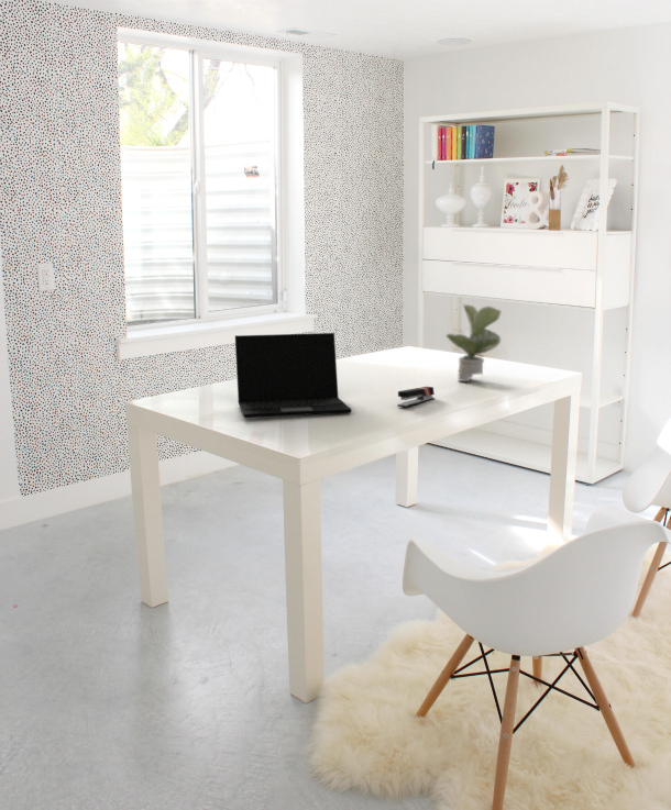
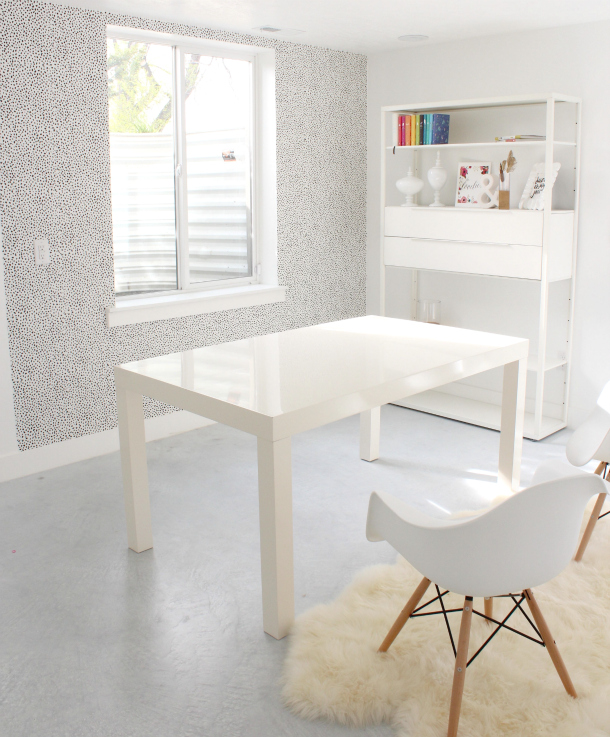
- potted plant (477, 343)
- laptop (290, 373)
- stapler (416, 395)
